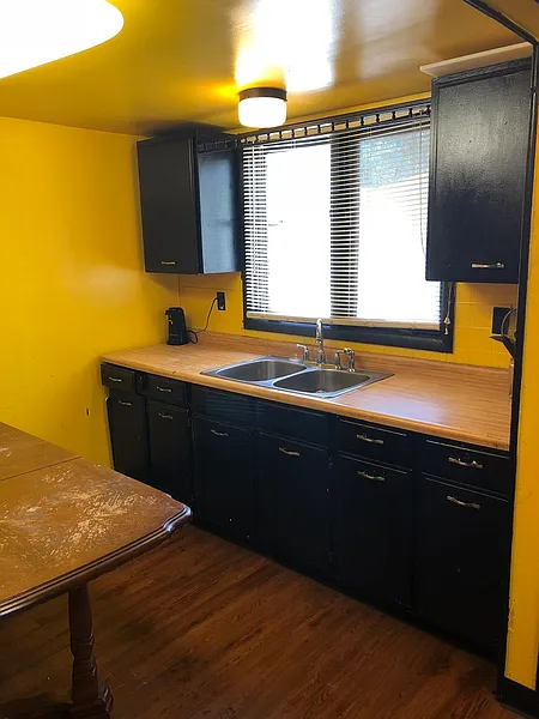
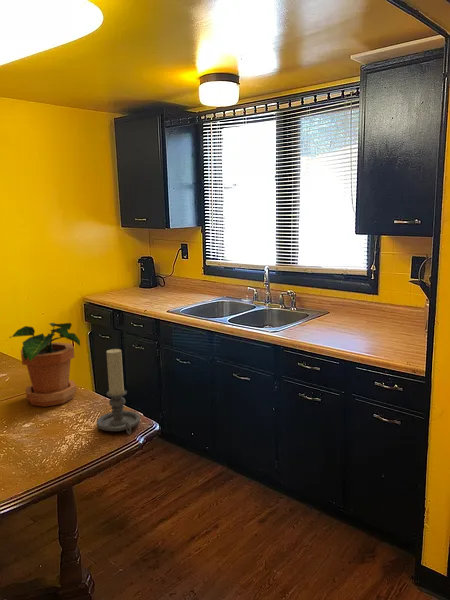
+ candle holder (117, 389)
+ potted plant (42, 364)
